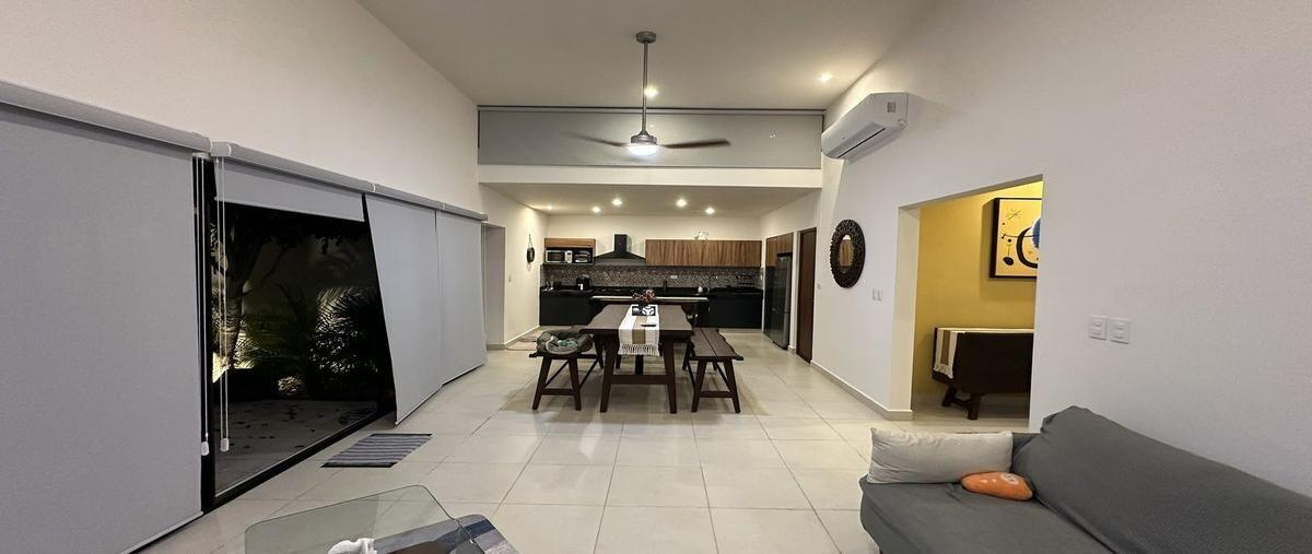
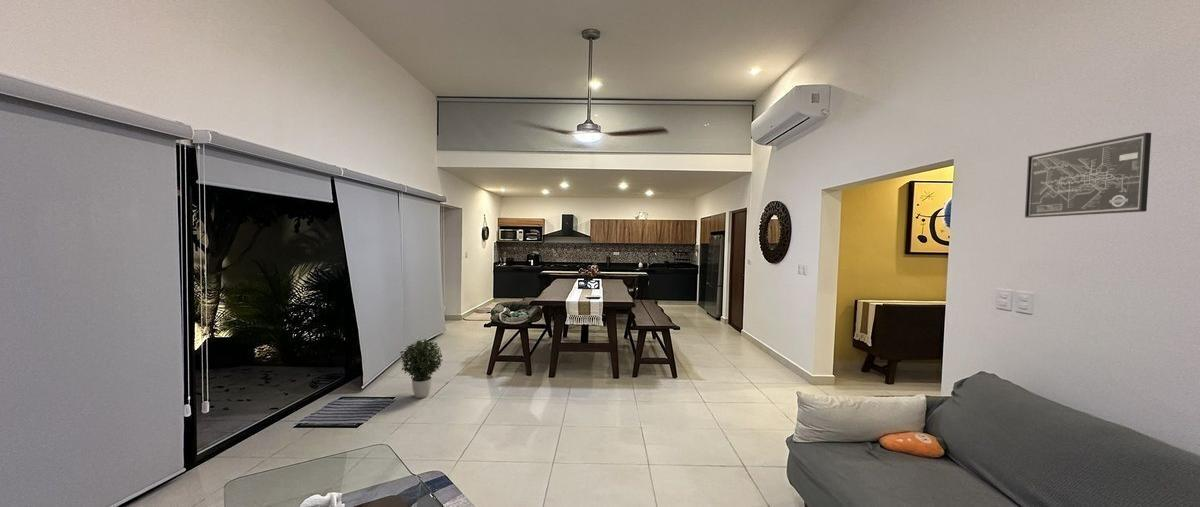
+ potted plant (421, 368)
+ wall art (1080, 180)
